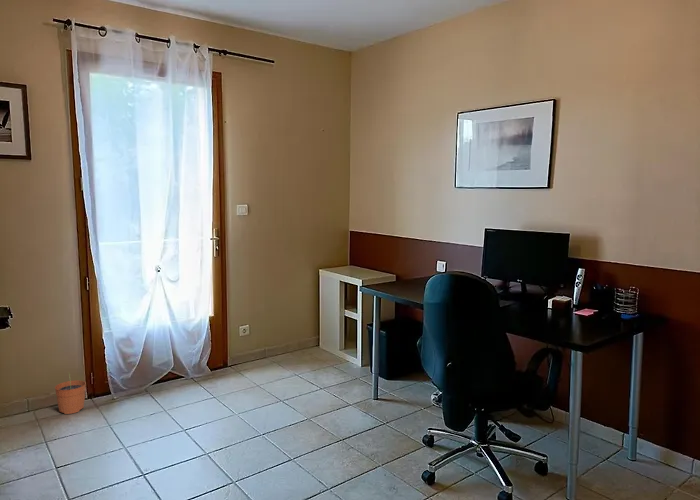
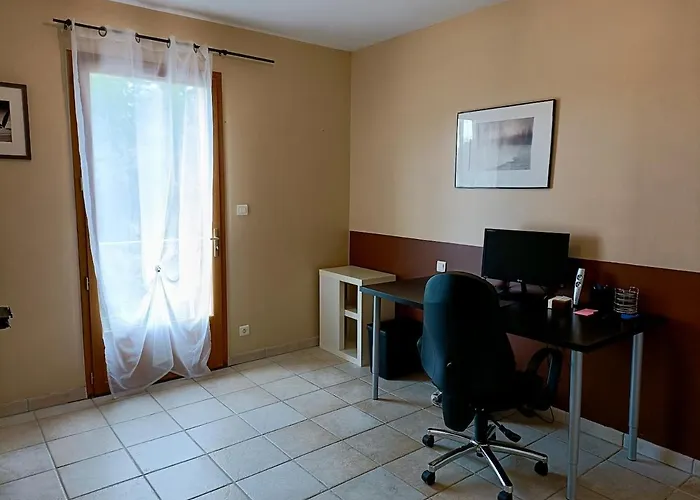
- plant pot (70, 391)
